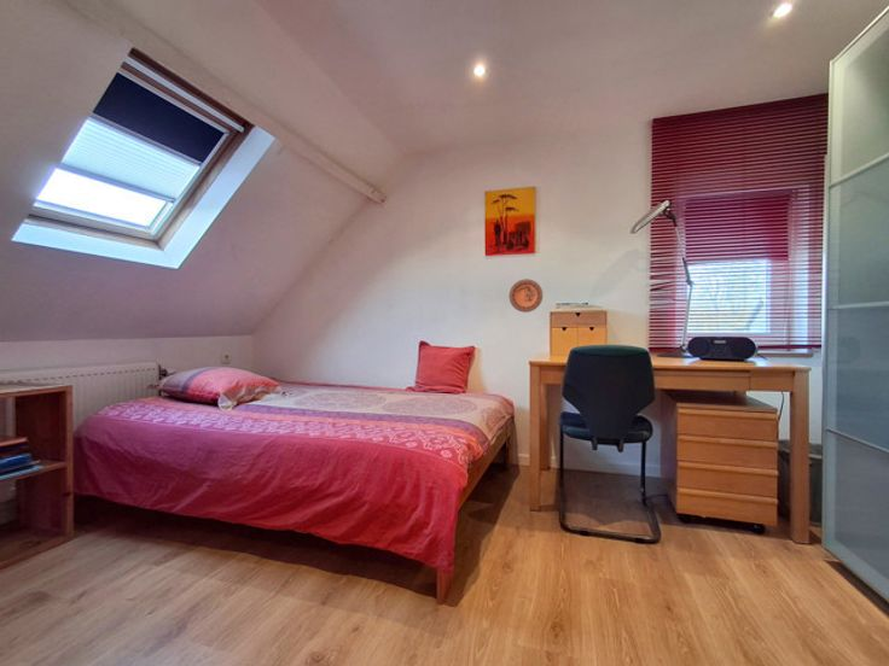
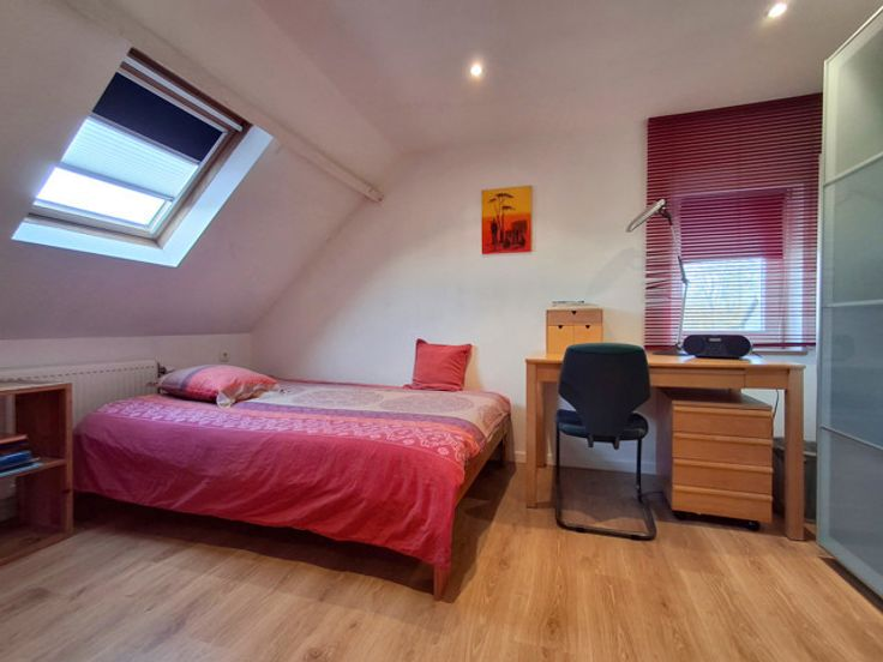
- decorative plate (525, 296)
